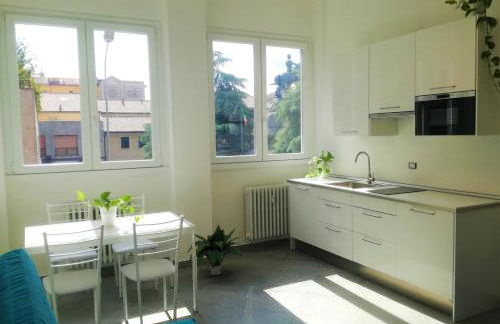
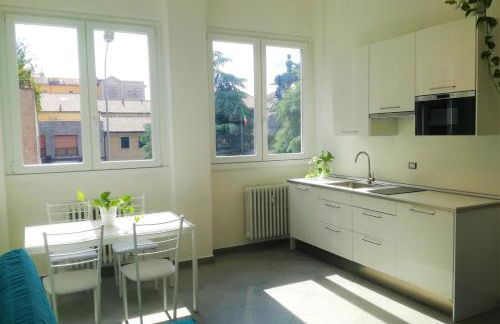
- potted plant (217, 249)
